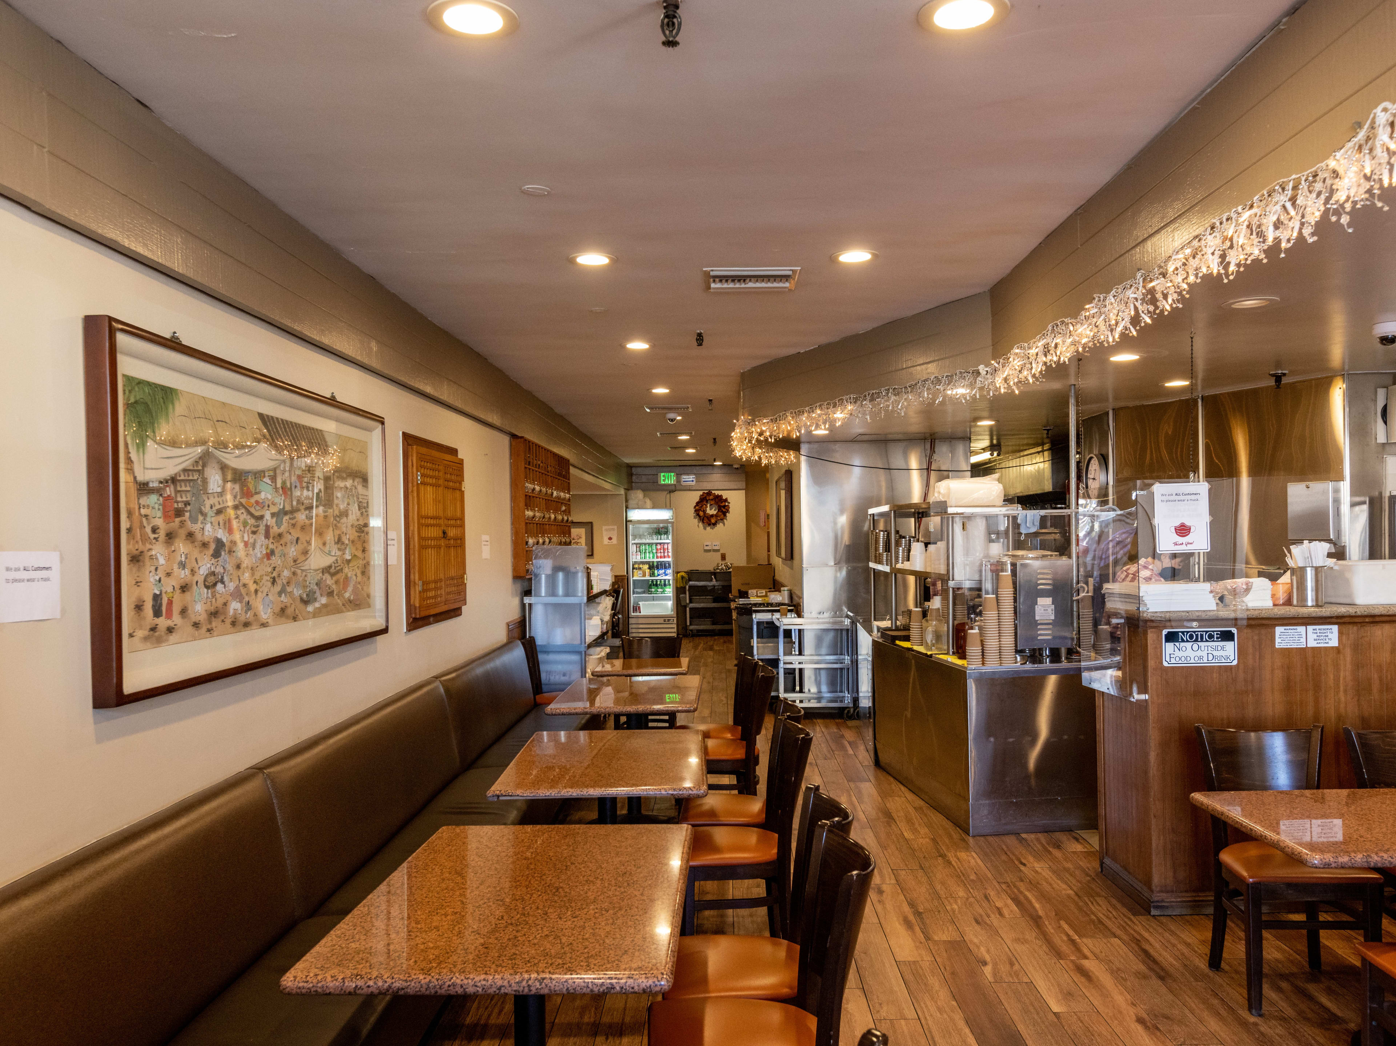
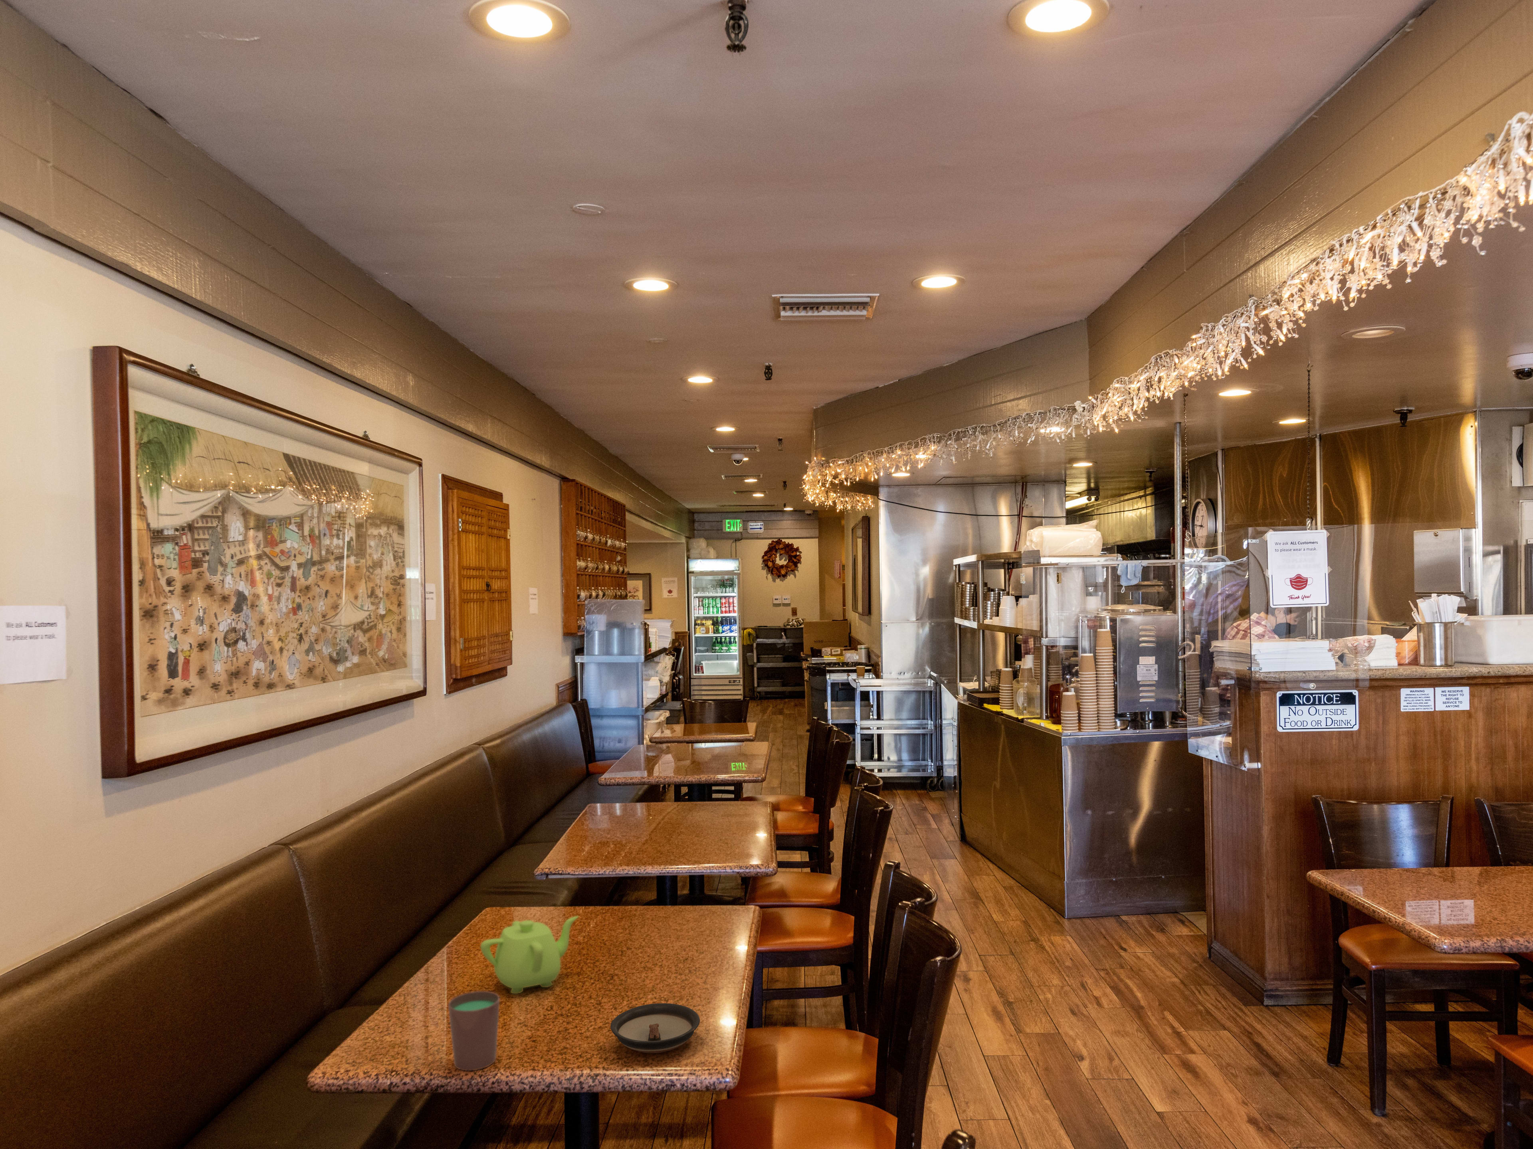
+ cup (474, 1031)
+ teapot (531, 951)
+ saucer (655, 1032)
